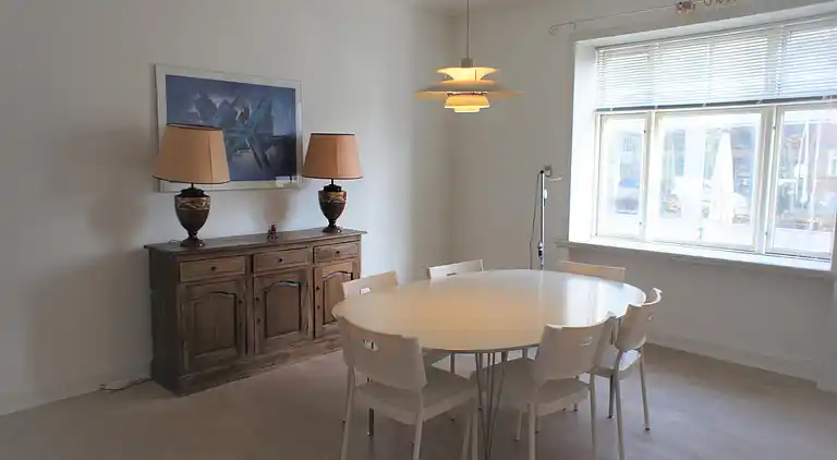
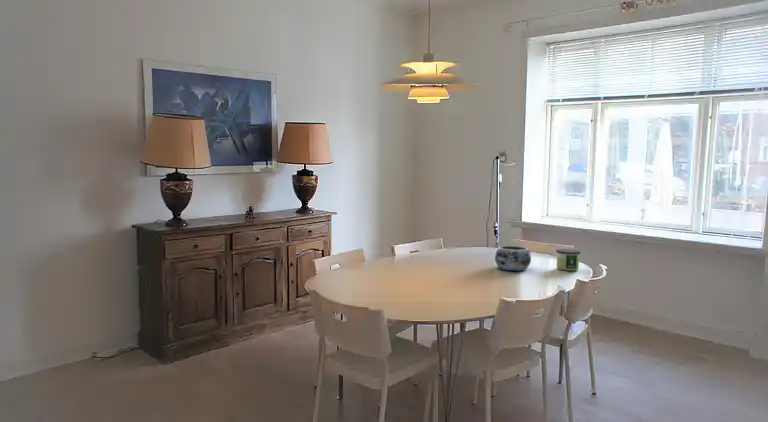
+ candle (567, 259)
+ decorative bowl (512, 258)
